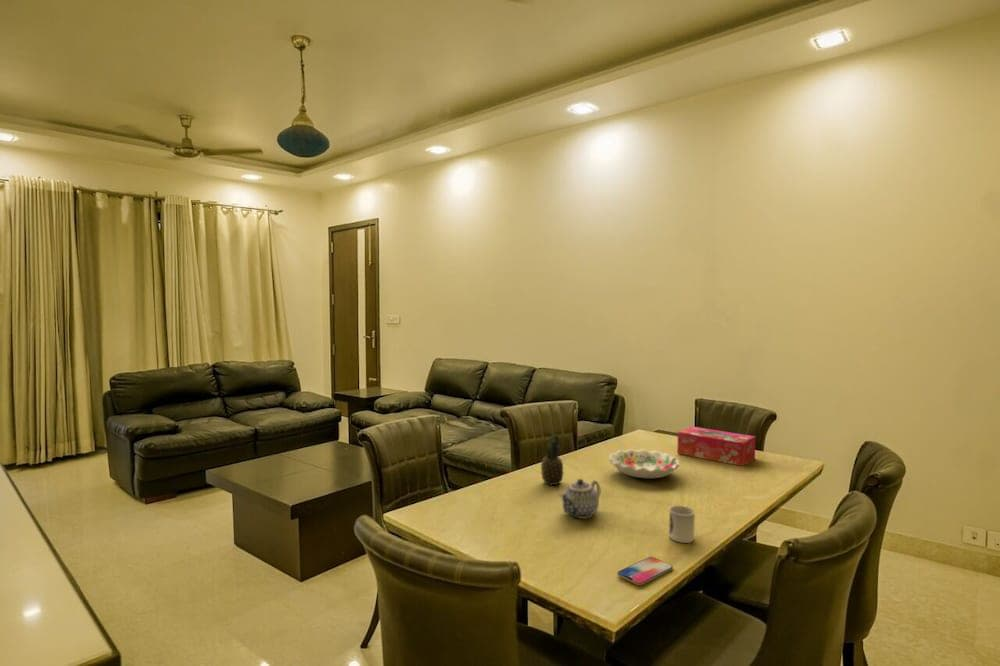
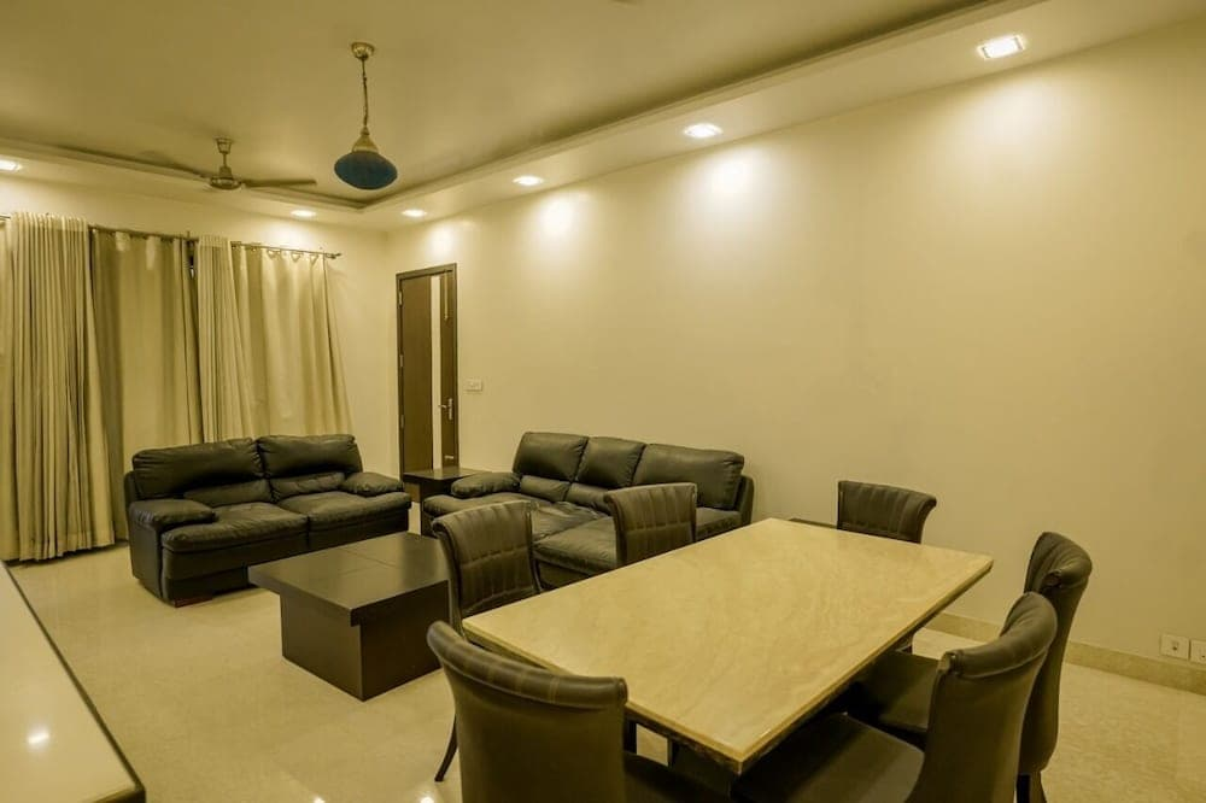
- teapot (580, 496)
- decorative bowl (643, 465)
- tissue box (715, 445)
- smartphone (645, 570)
- fruit (552, 457)
- cup (681, 522)
